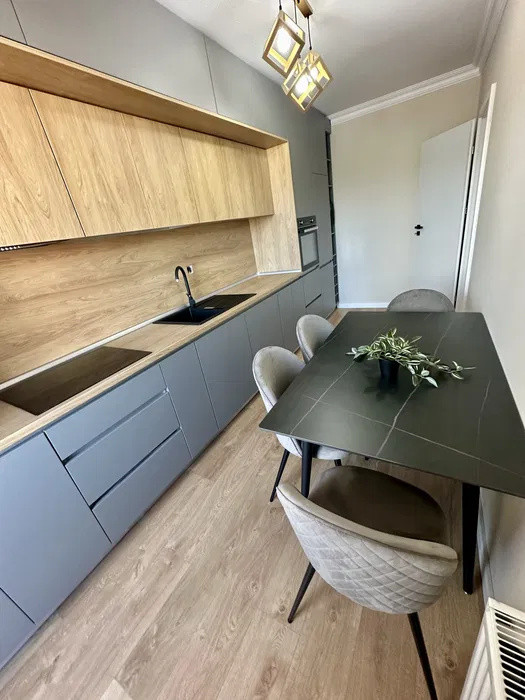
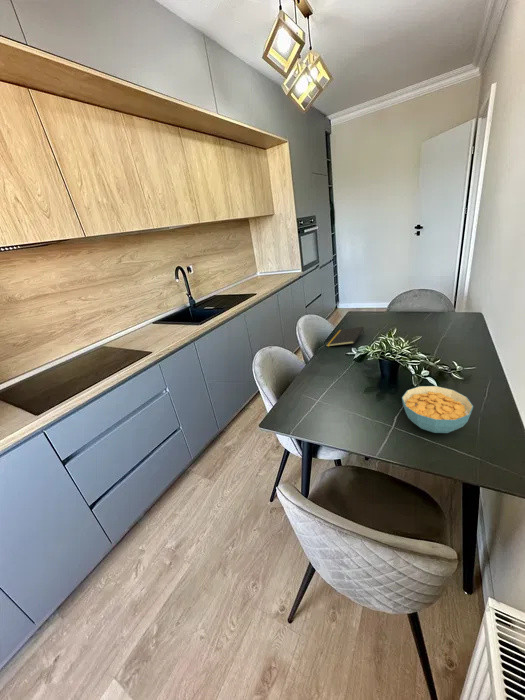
+ cereal bowl (434, 413)
+ notepad (345, 336)
